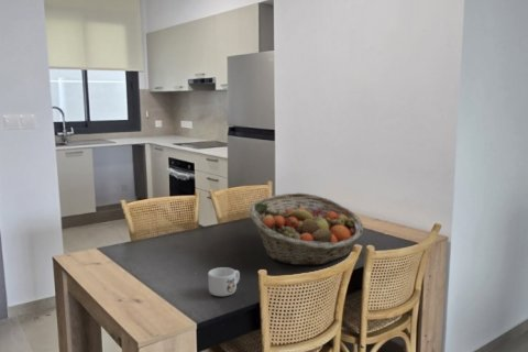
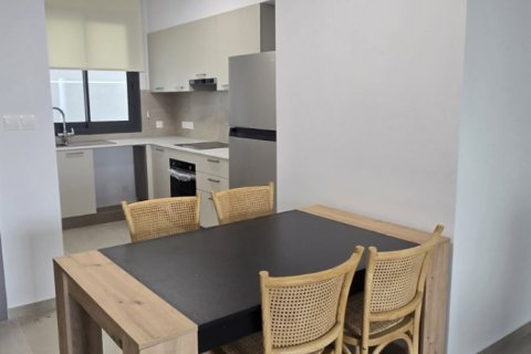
- fruit basket (306, 227)
- mug (226, 280)
